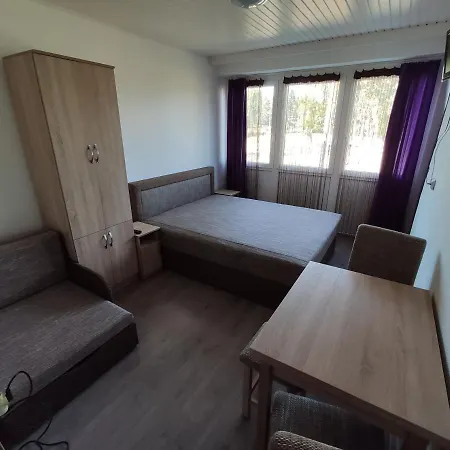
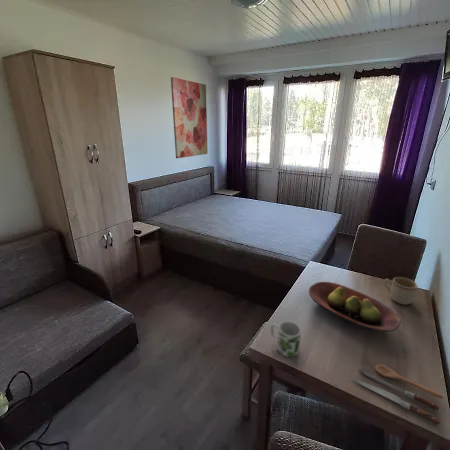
+ fruit bowl (350, 303)
+ mug (398, 289)
+ spoon (395, 386)
+ mug (284, 336)
+ wall art (191, 120)
